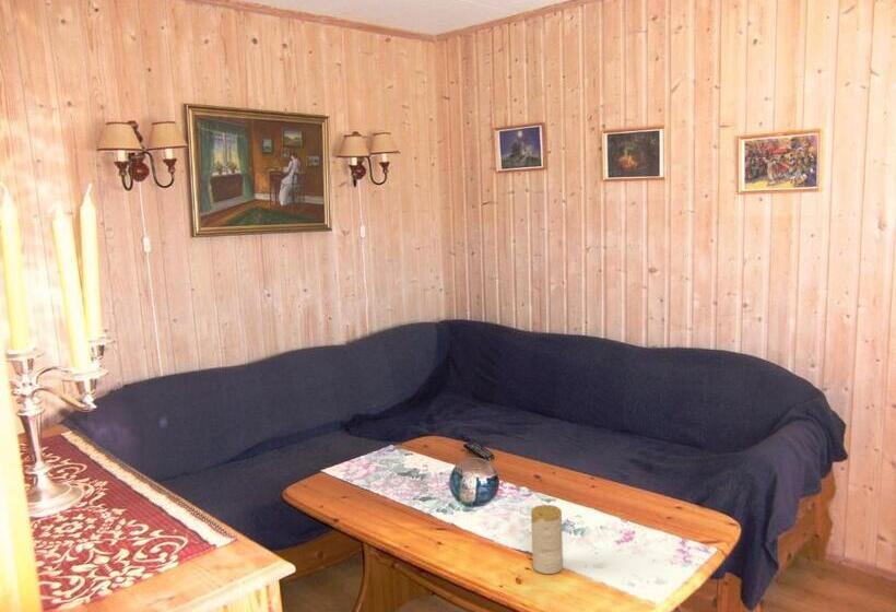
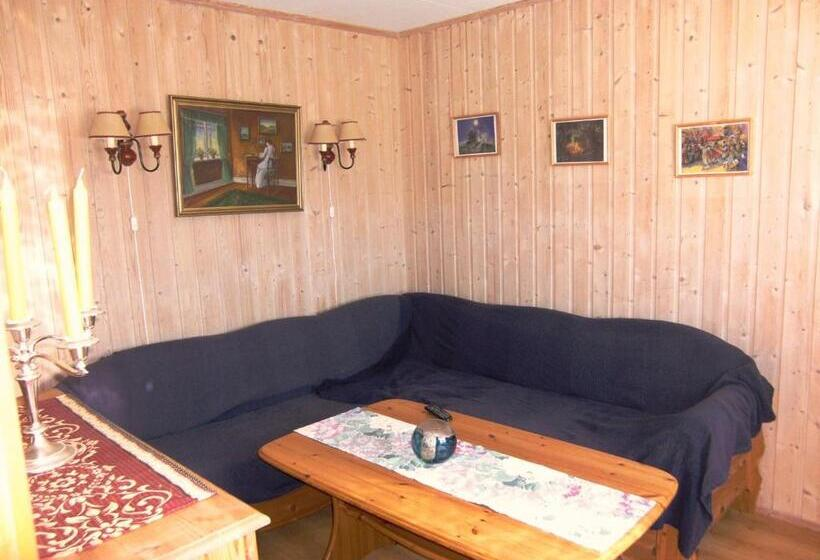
- candle (546, 539)
